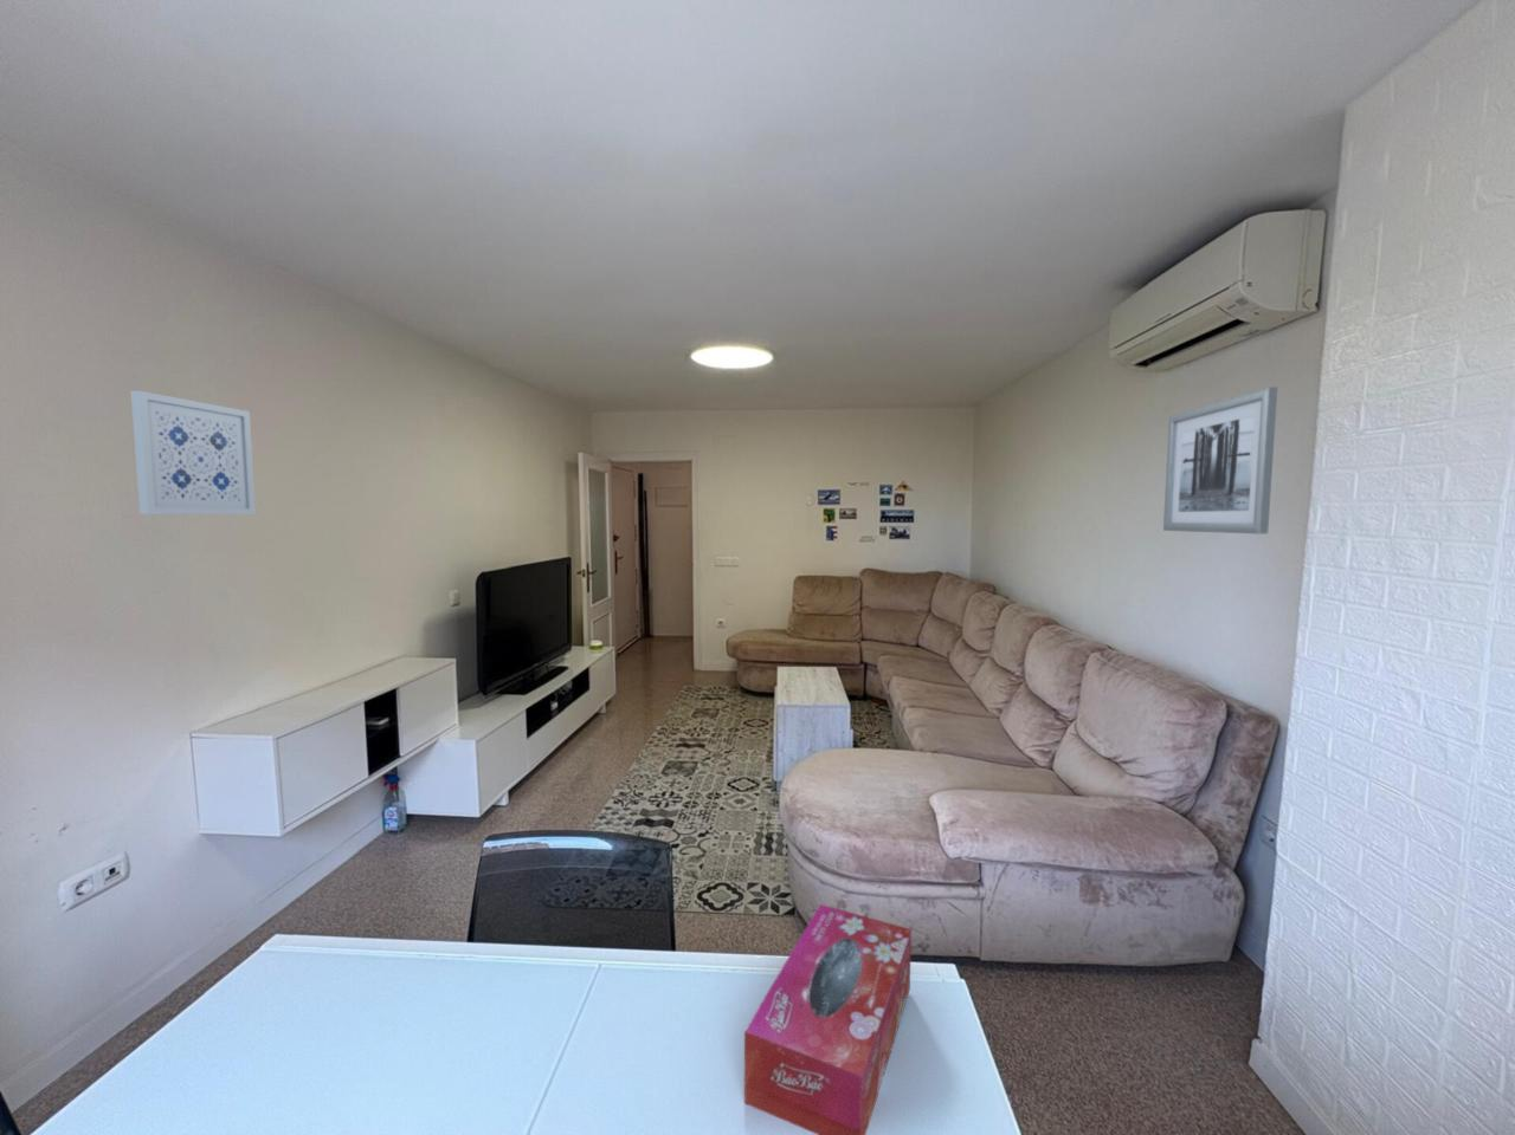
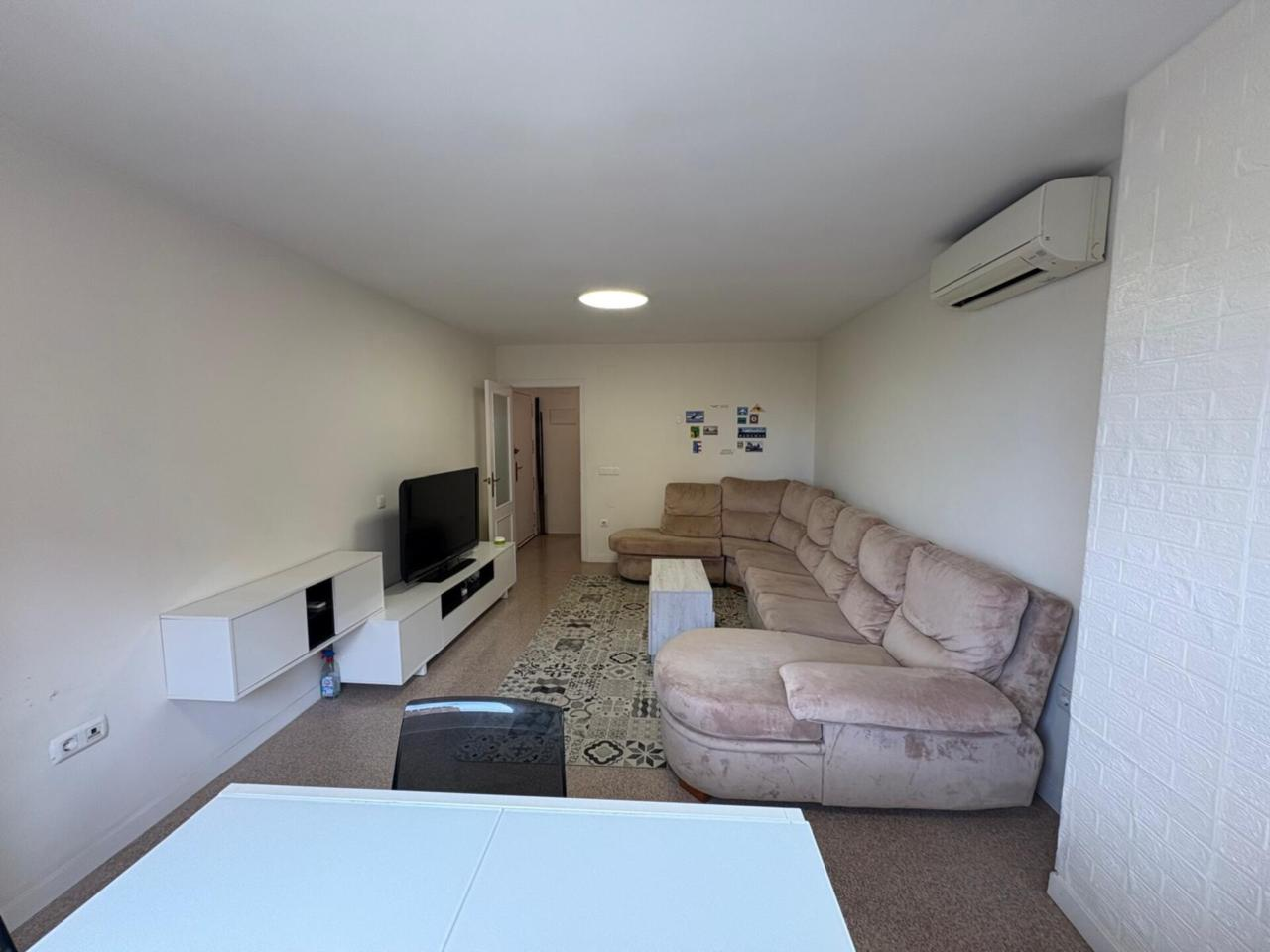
- wall art (199, 458)
- tissue box (835, 1007)
- wall art (1212, 469)
